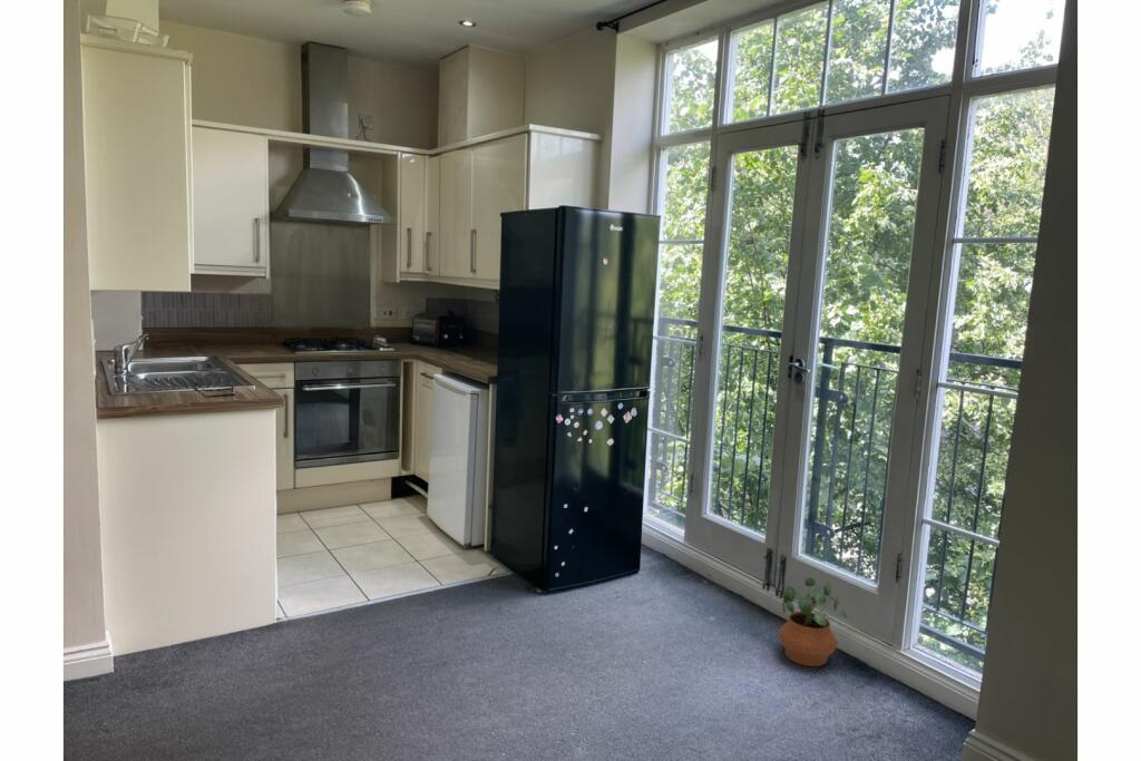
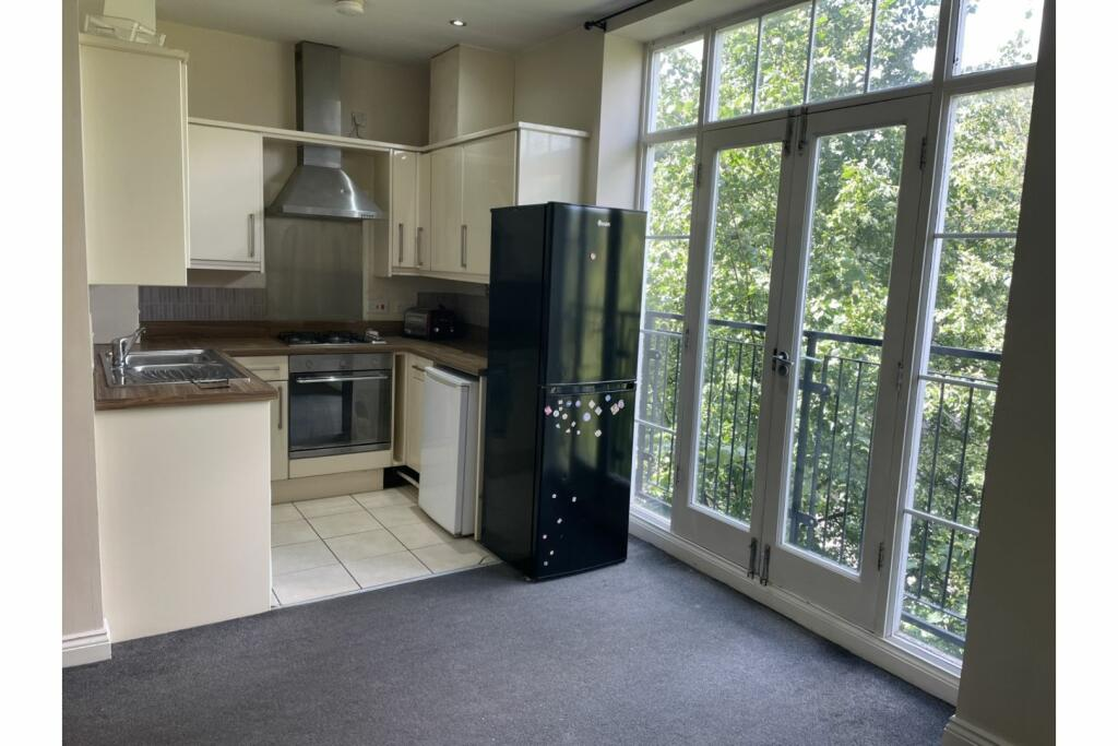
- potted plant (813, 618)
